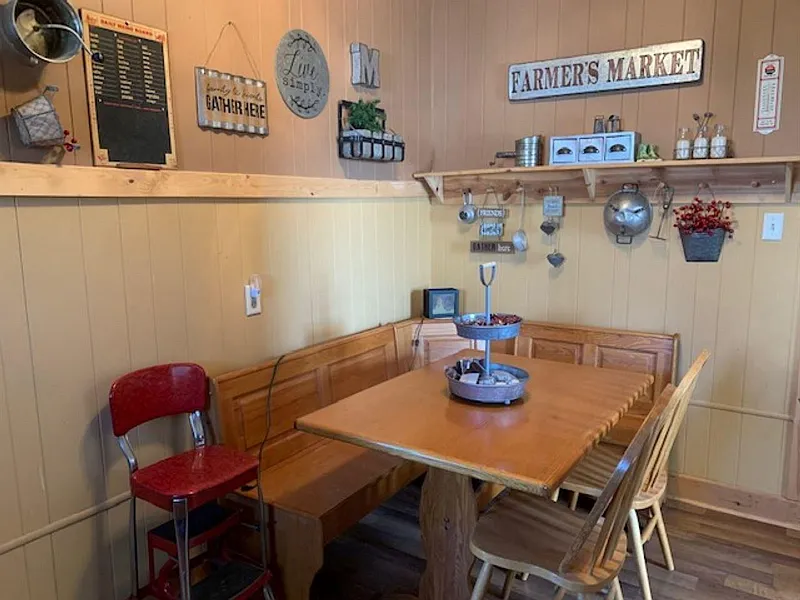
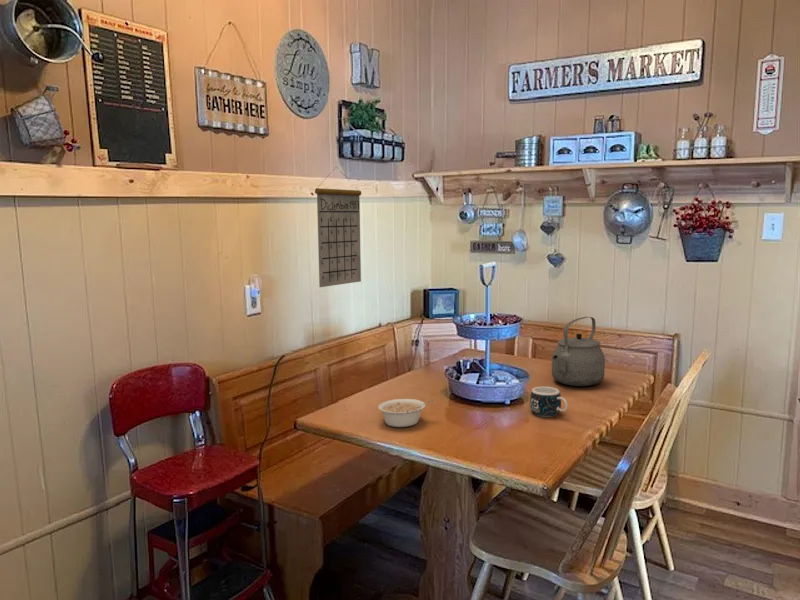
+ tea kettle (574, 351)
+ legume (403, 411)
+ calendar (339, 226)
+ mug (549, 402)
